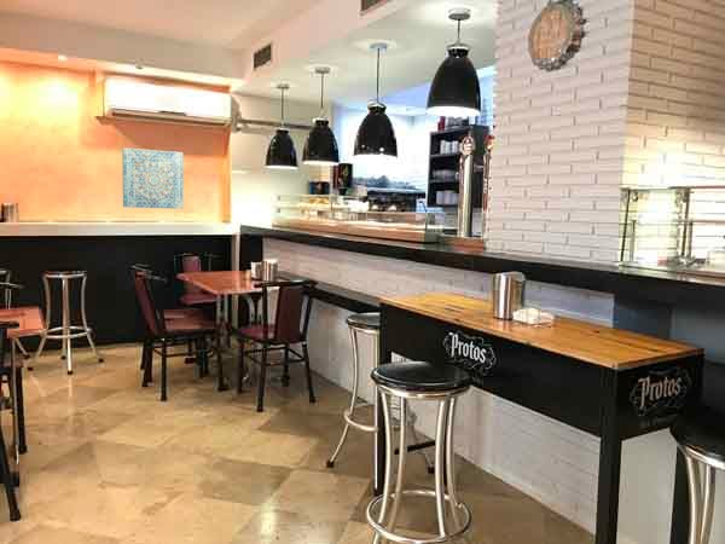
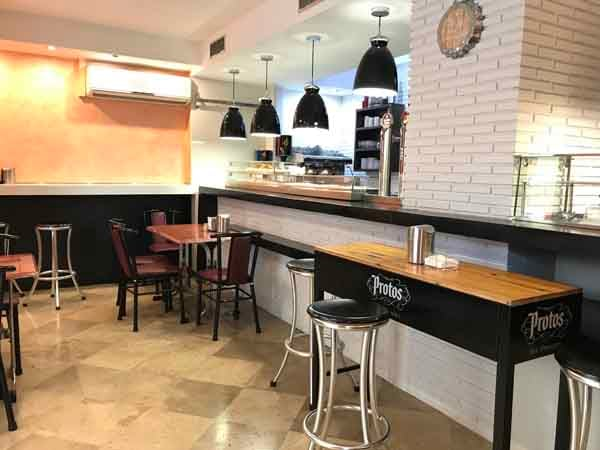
- wall art (153, 179)
